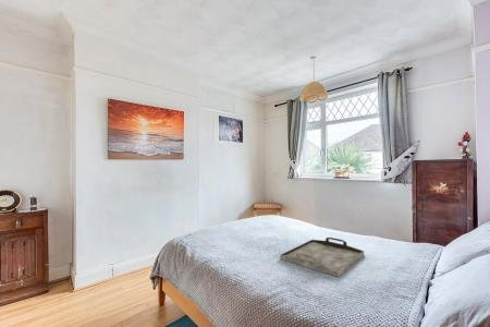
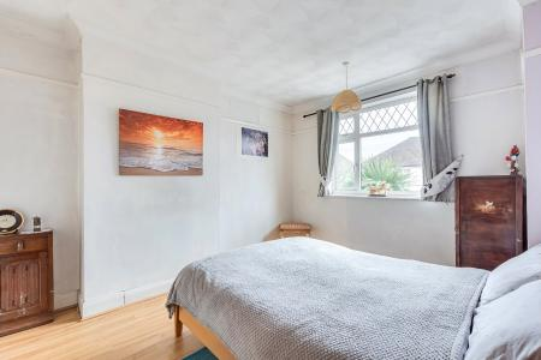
- serving tray (322, 251)
